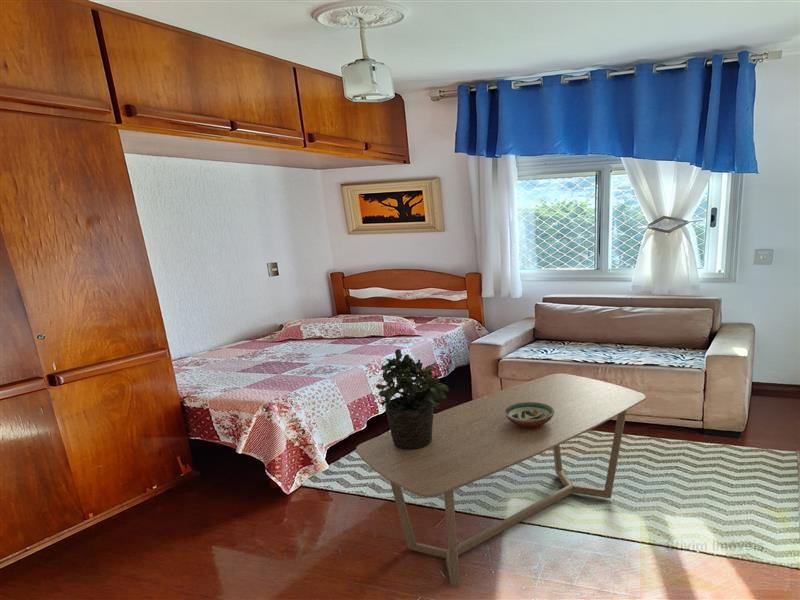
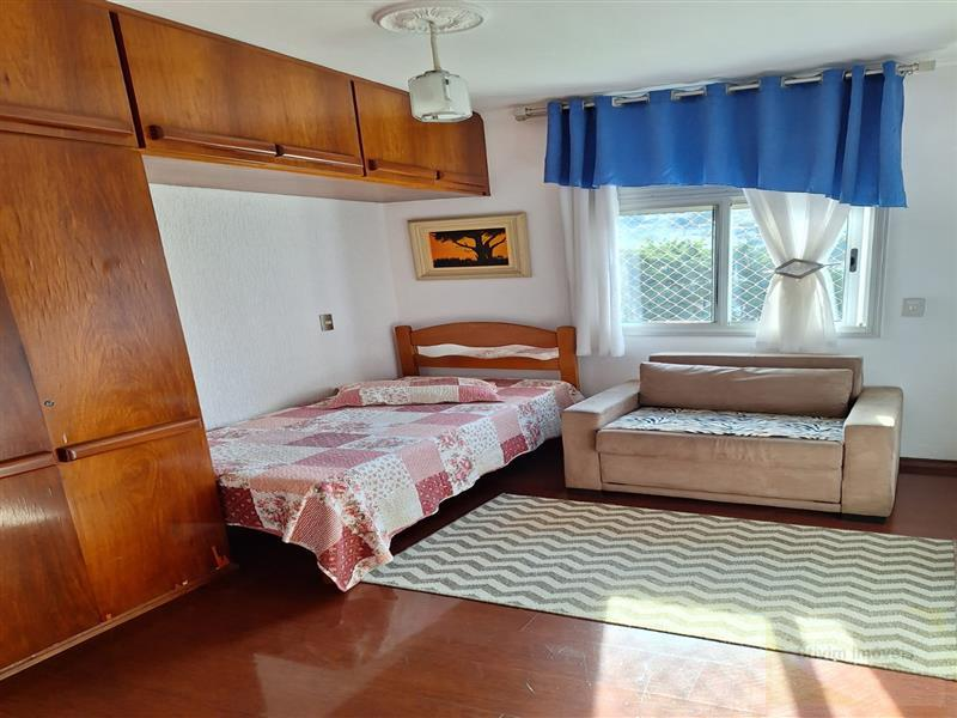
- decorative bowl (529, 416)
- potted plant (407, 395)
- coffee table (510, 466)
